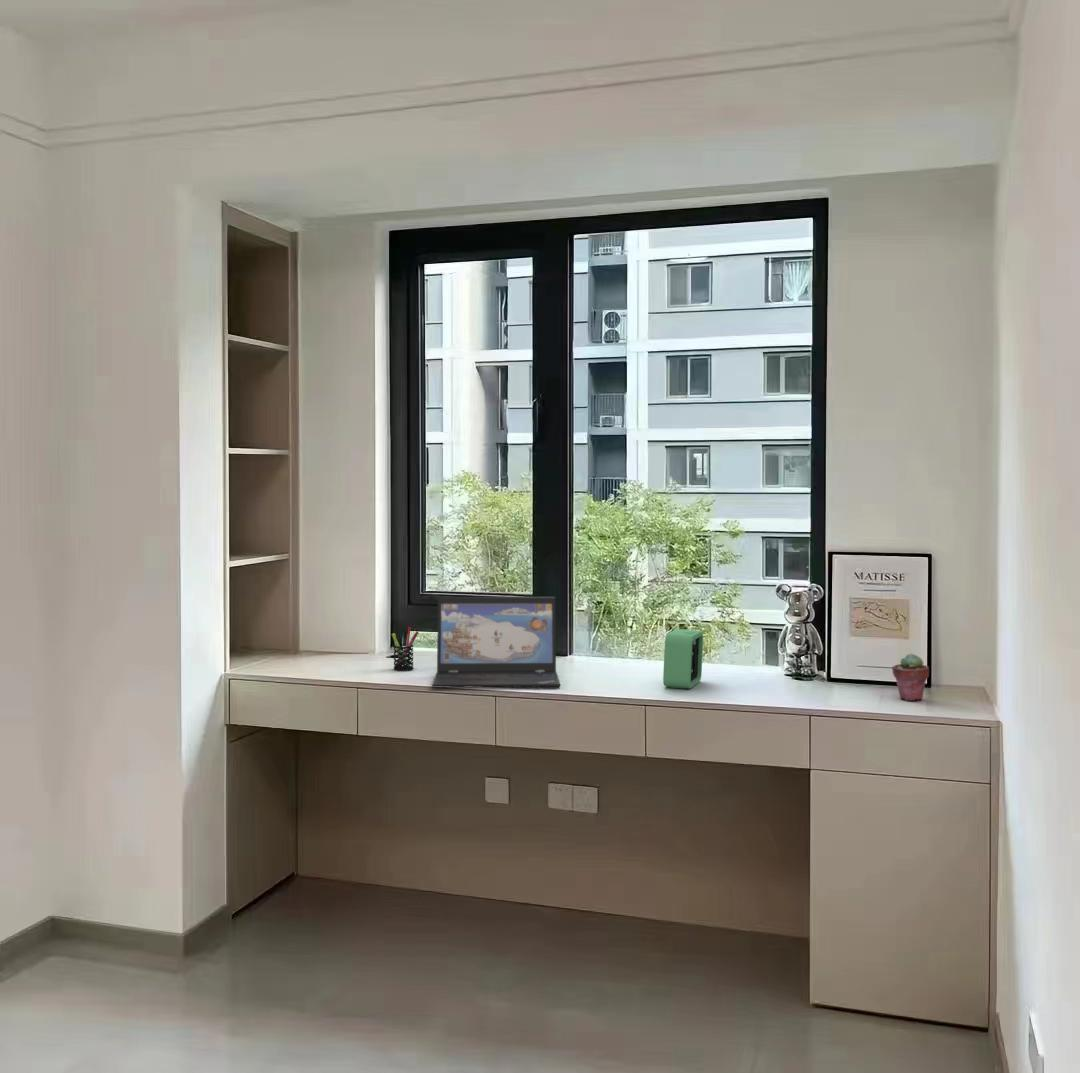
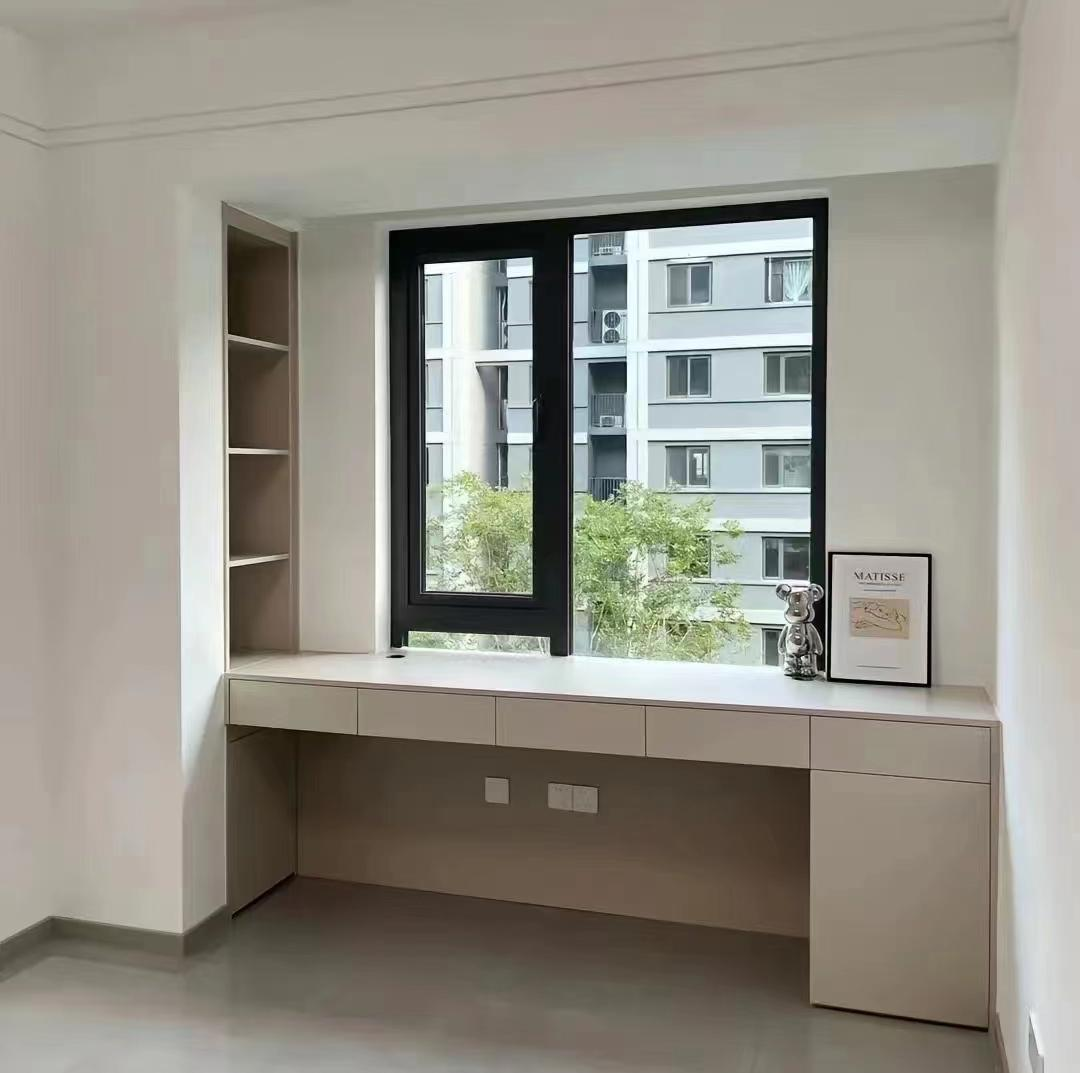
- potted succulent (910, 675)
- alarm clock (683, 658)
- laptop (496, 640)
- pen holder (402, 648)
